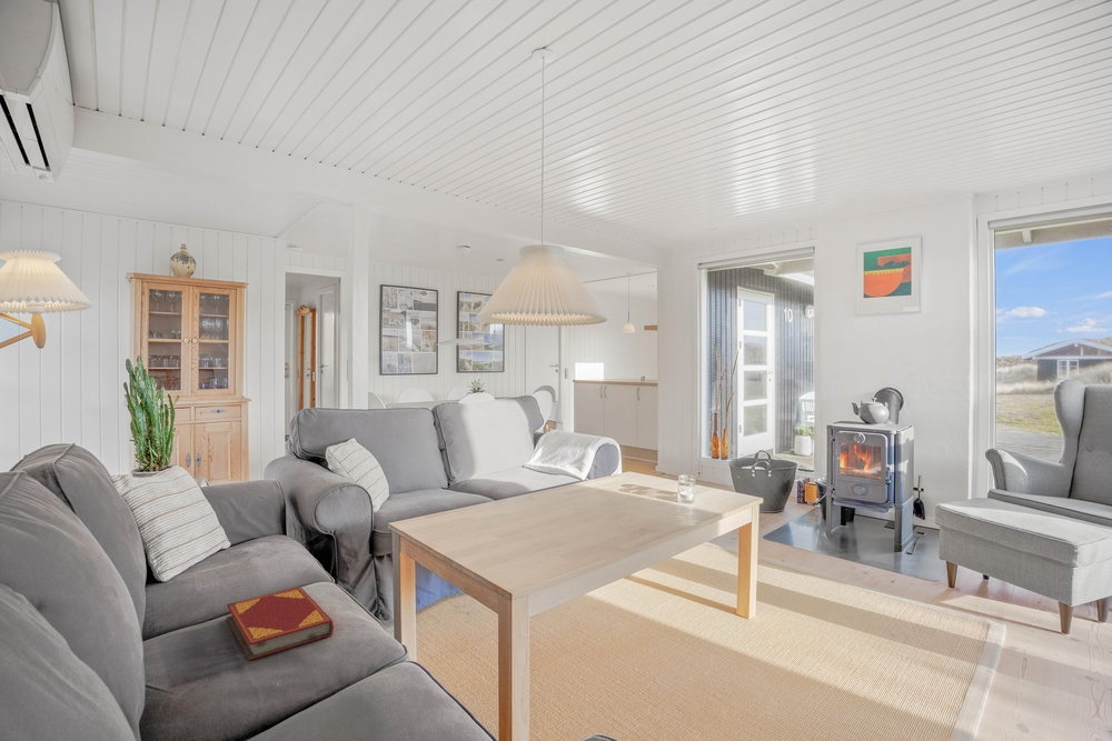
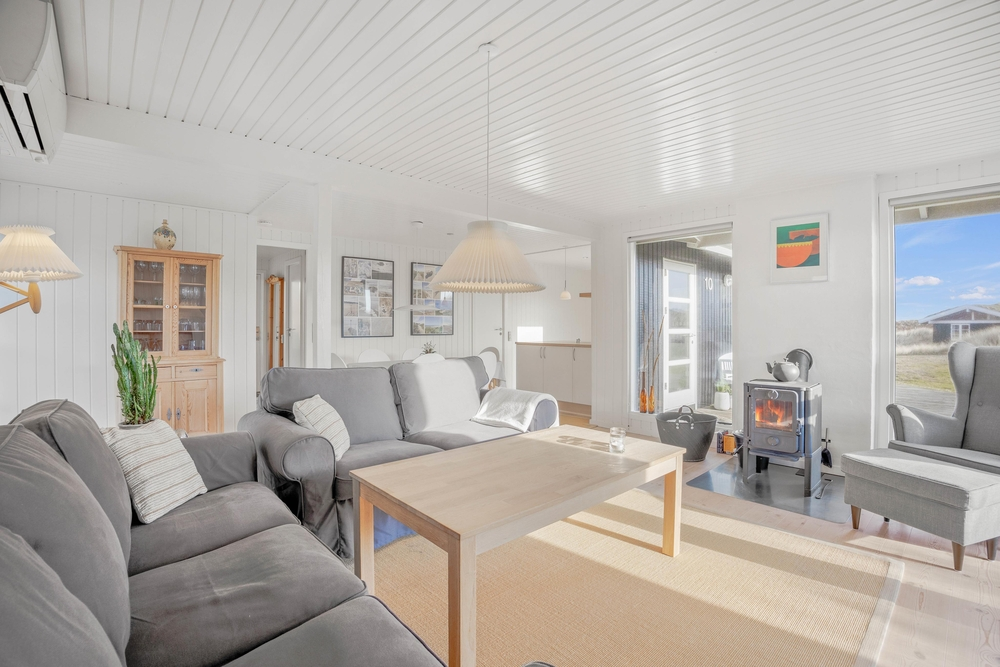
- hardback book (278, 619)
